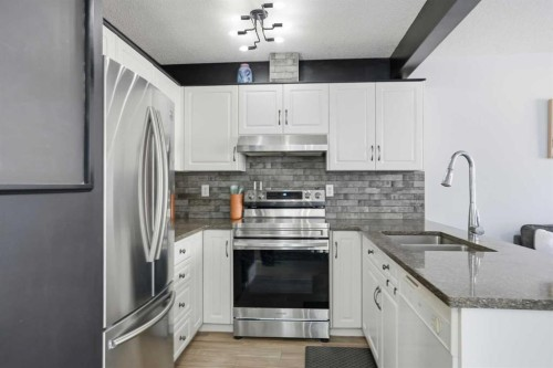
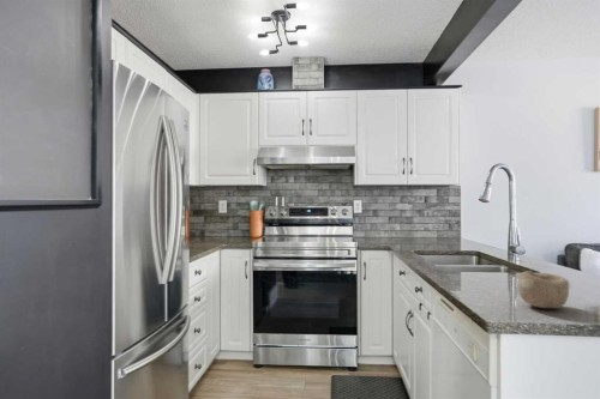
+ bowl (542, 290)
